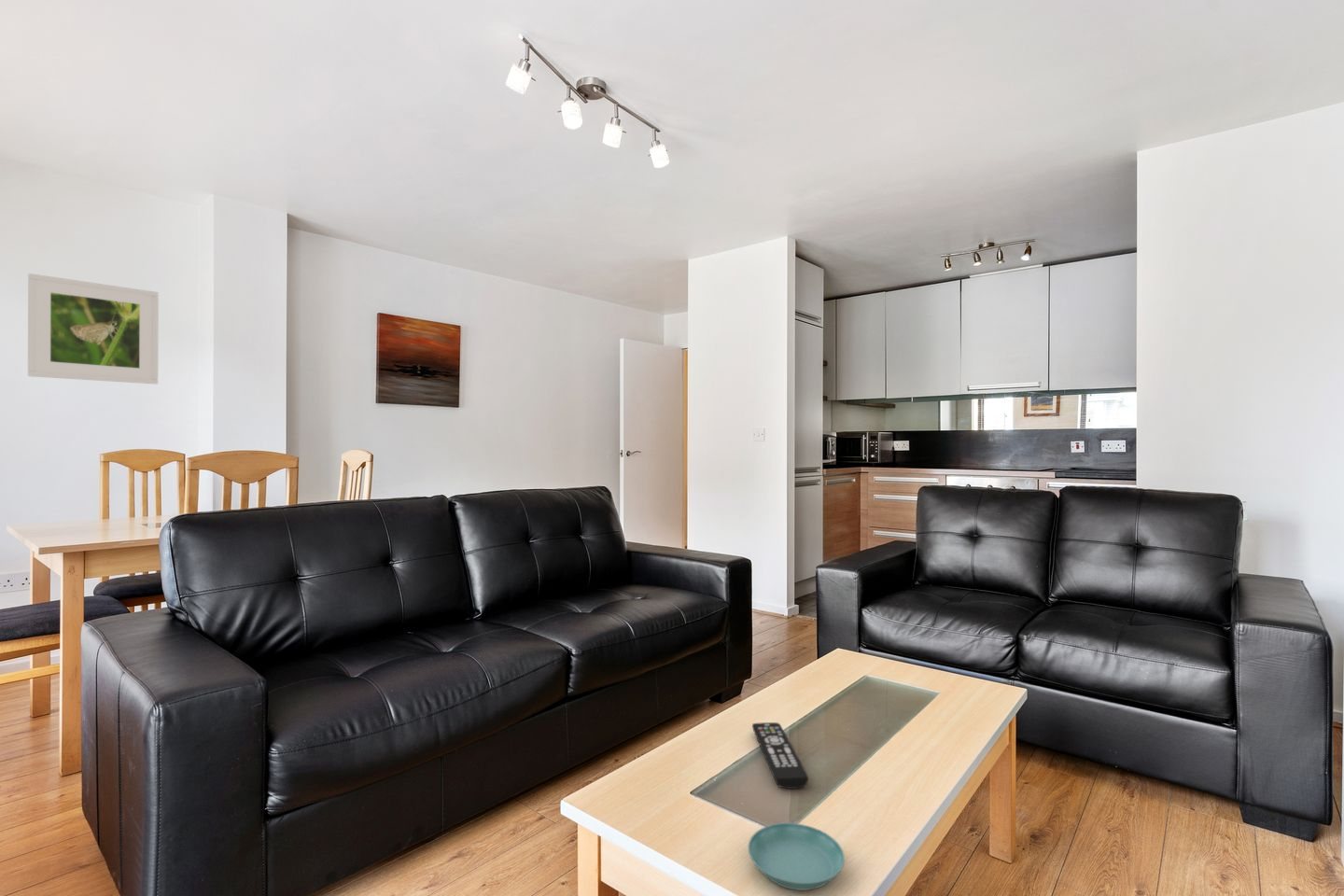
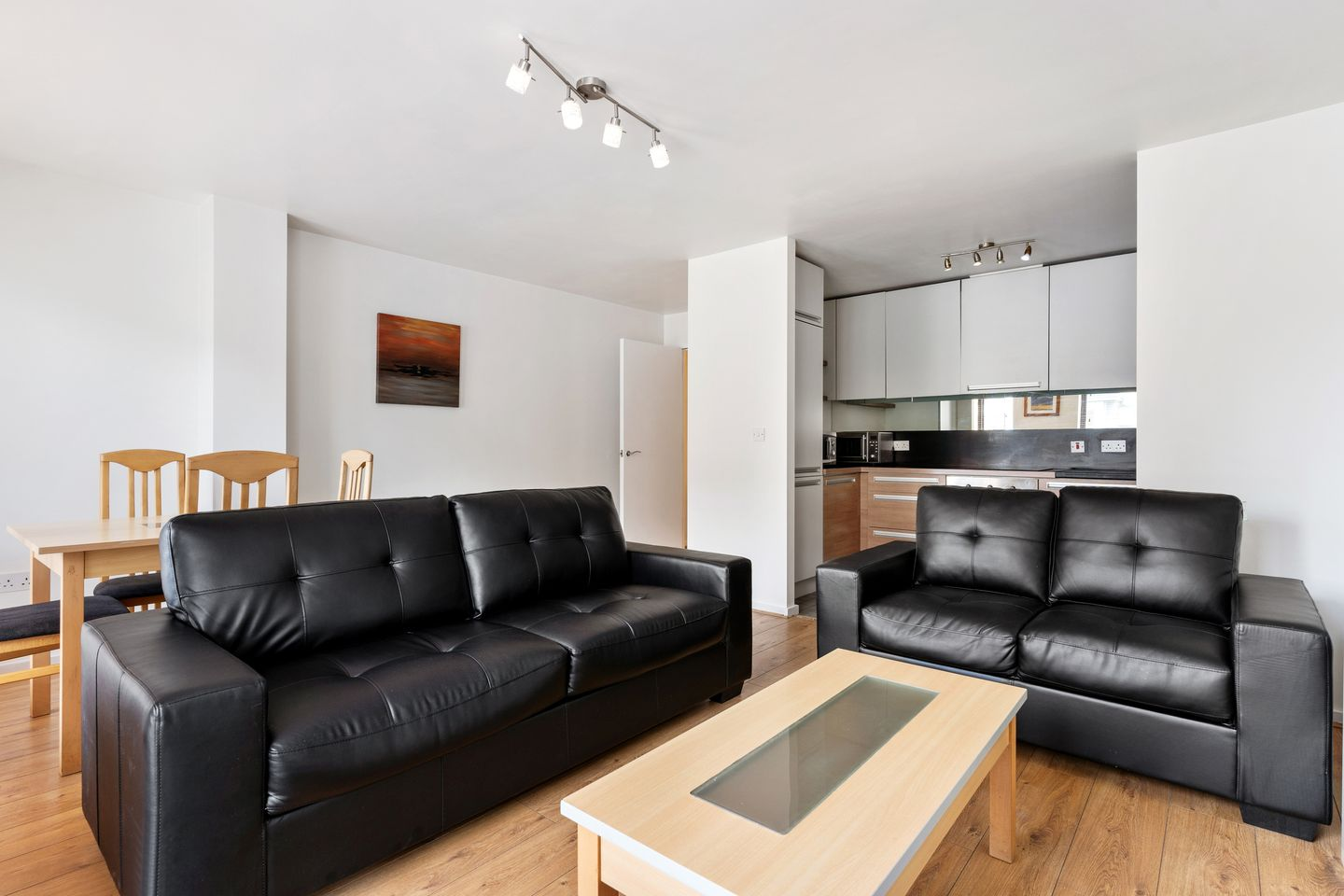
- saucer (795, 859)
- remote control (777, 752)
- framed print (96, 331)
